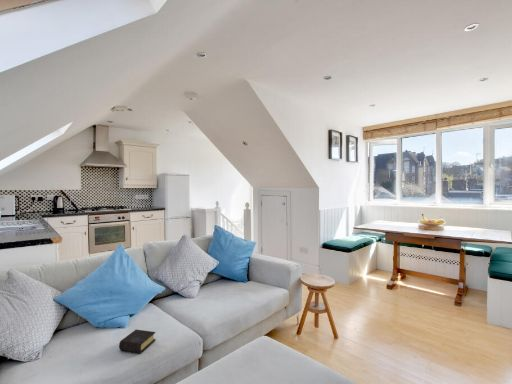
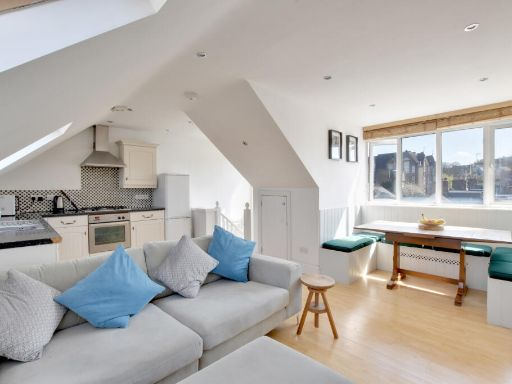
- book (137, 341)
